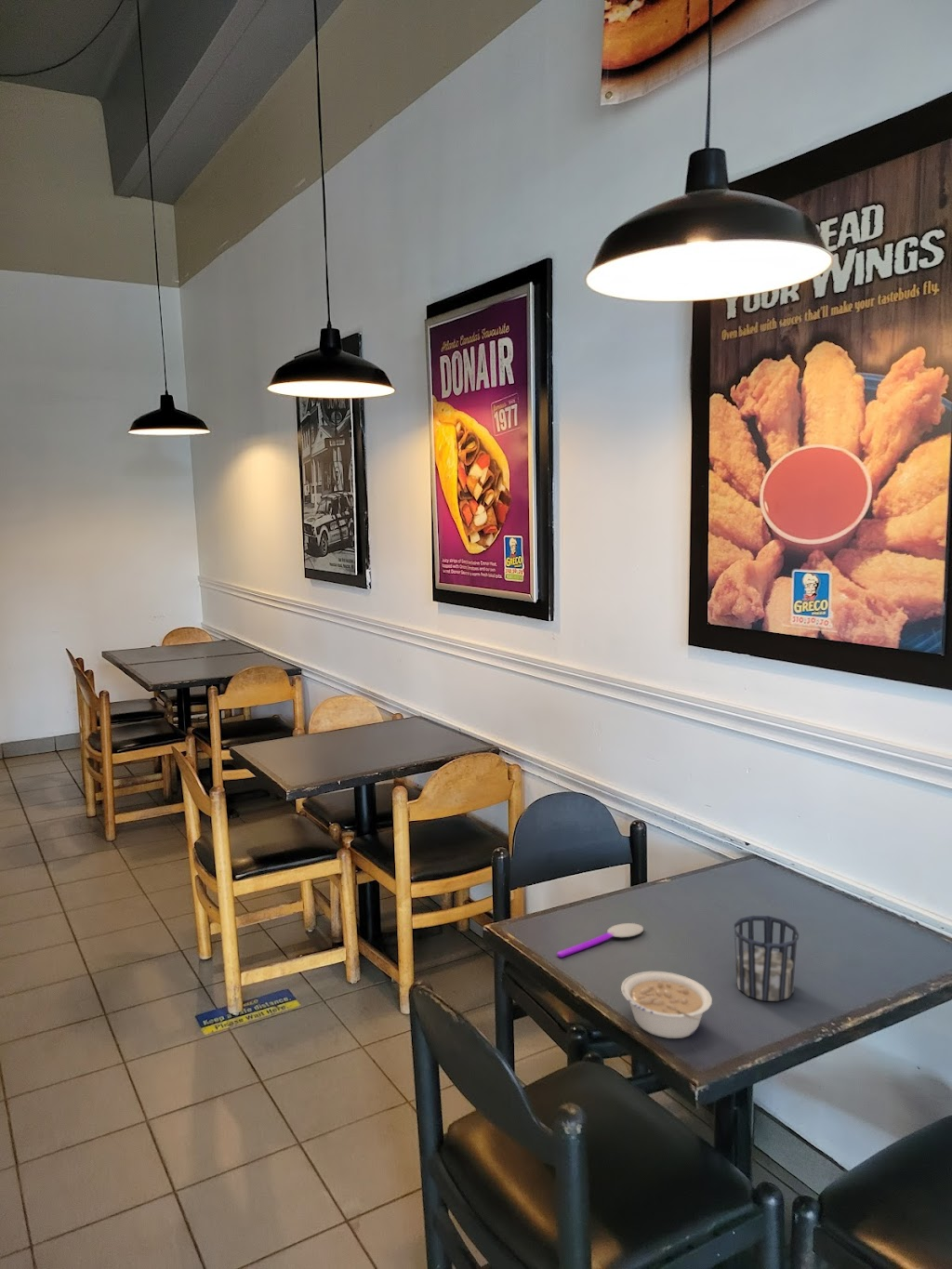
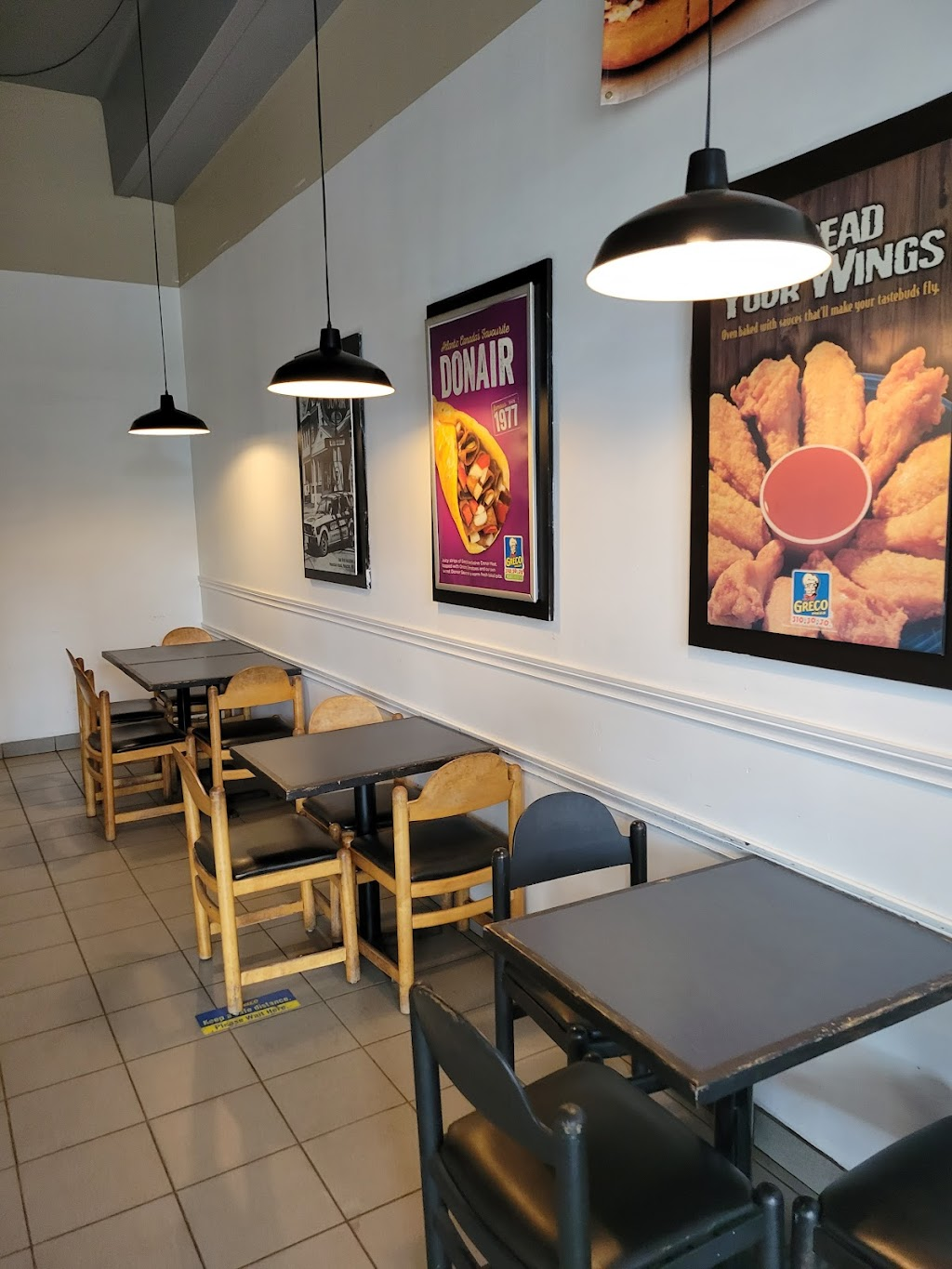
- legume (668, 1005)
- spoon (601, 938)
- cup (765, 958)
